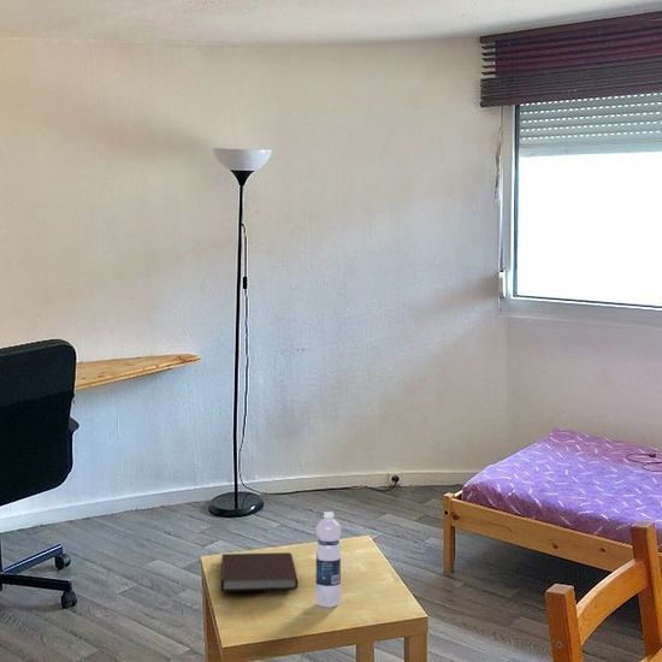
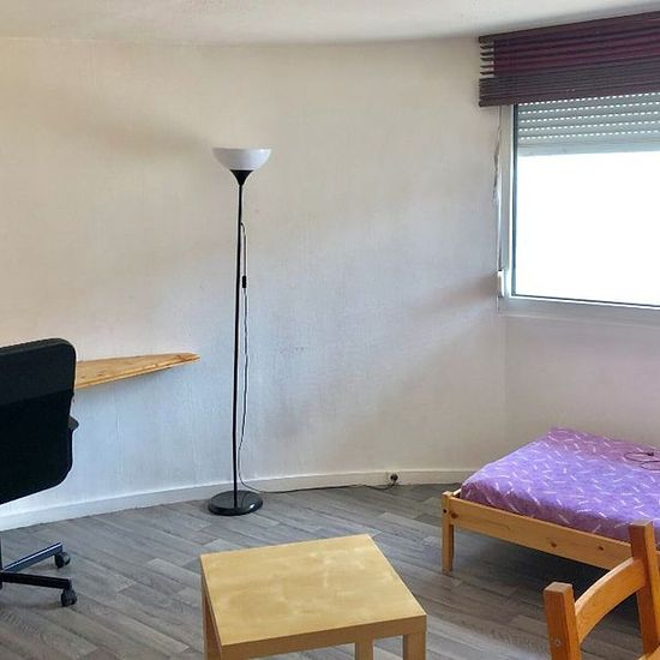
- notebook (258, 571)
- water bottle (327, 558)
